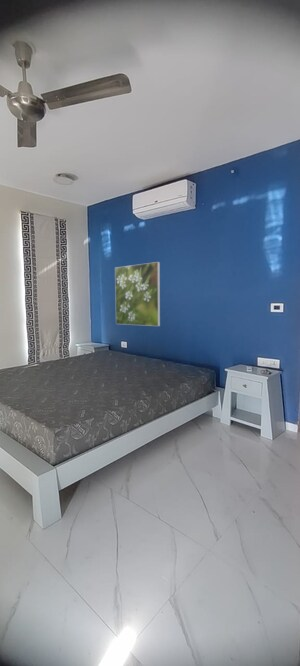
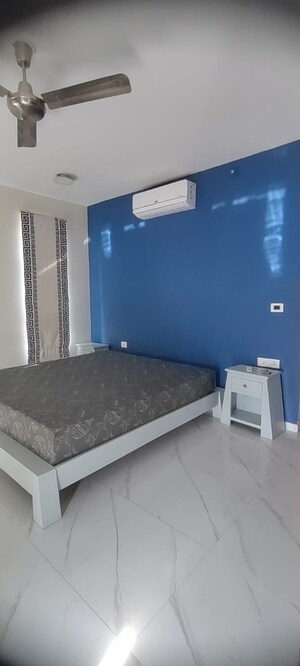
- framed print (136, 295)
